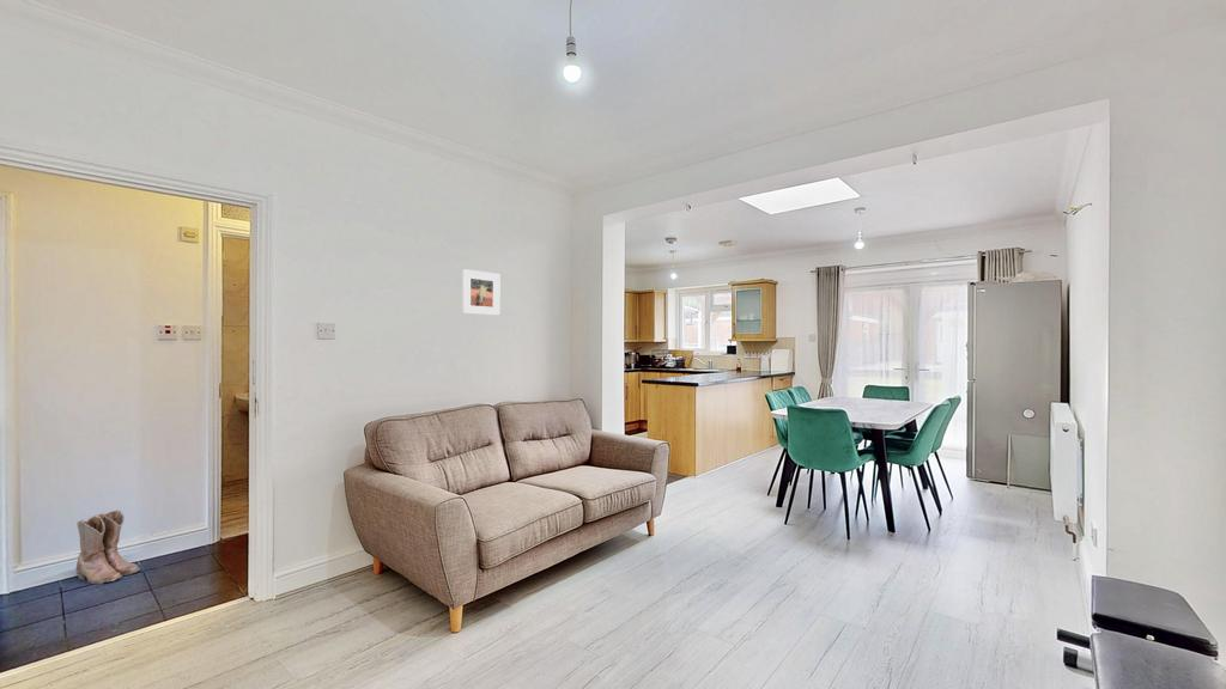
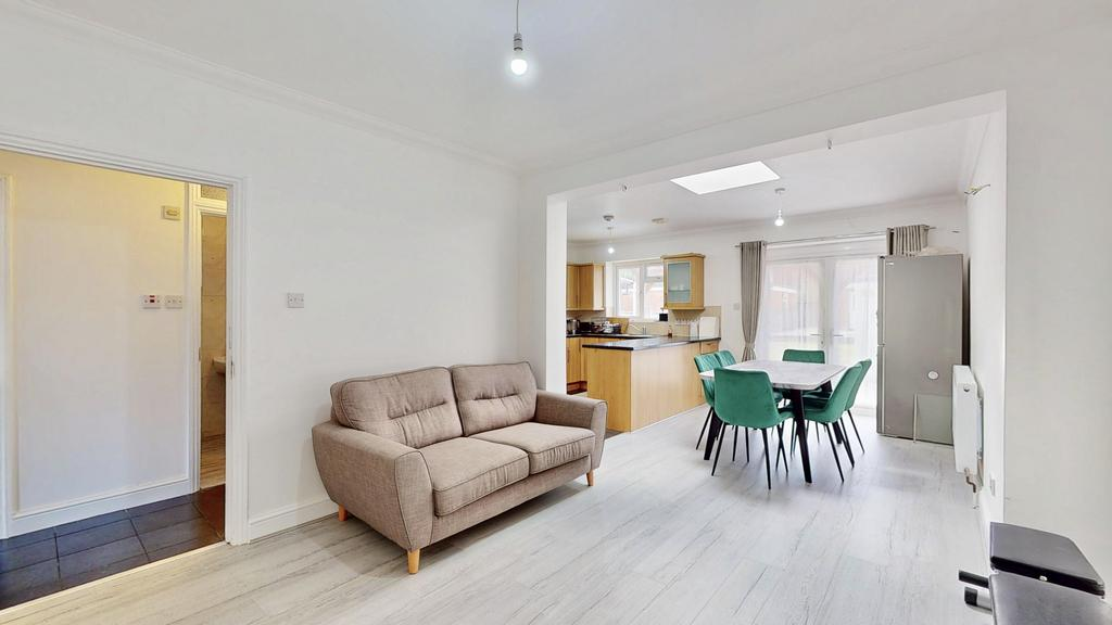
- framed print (481, 292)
- boots (108, 544)
